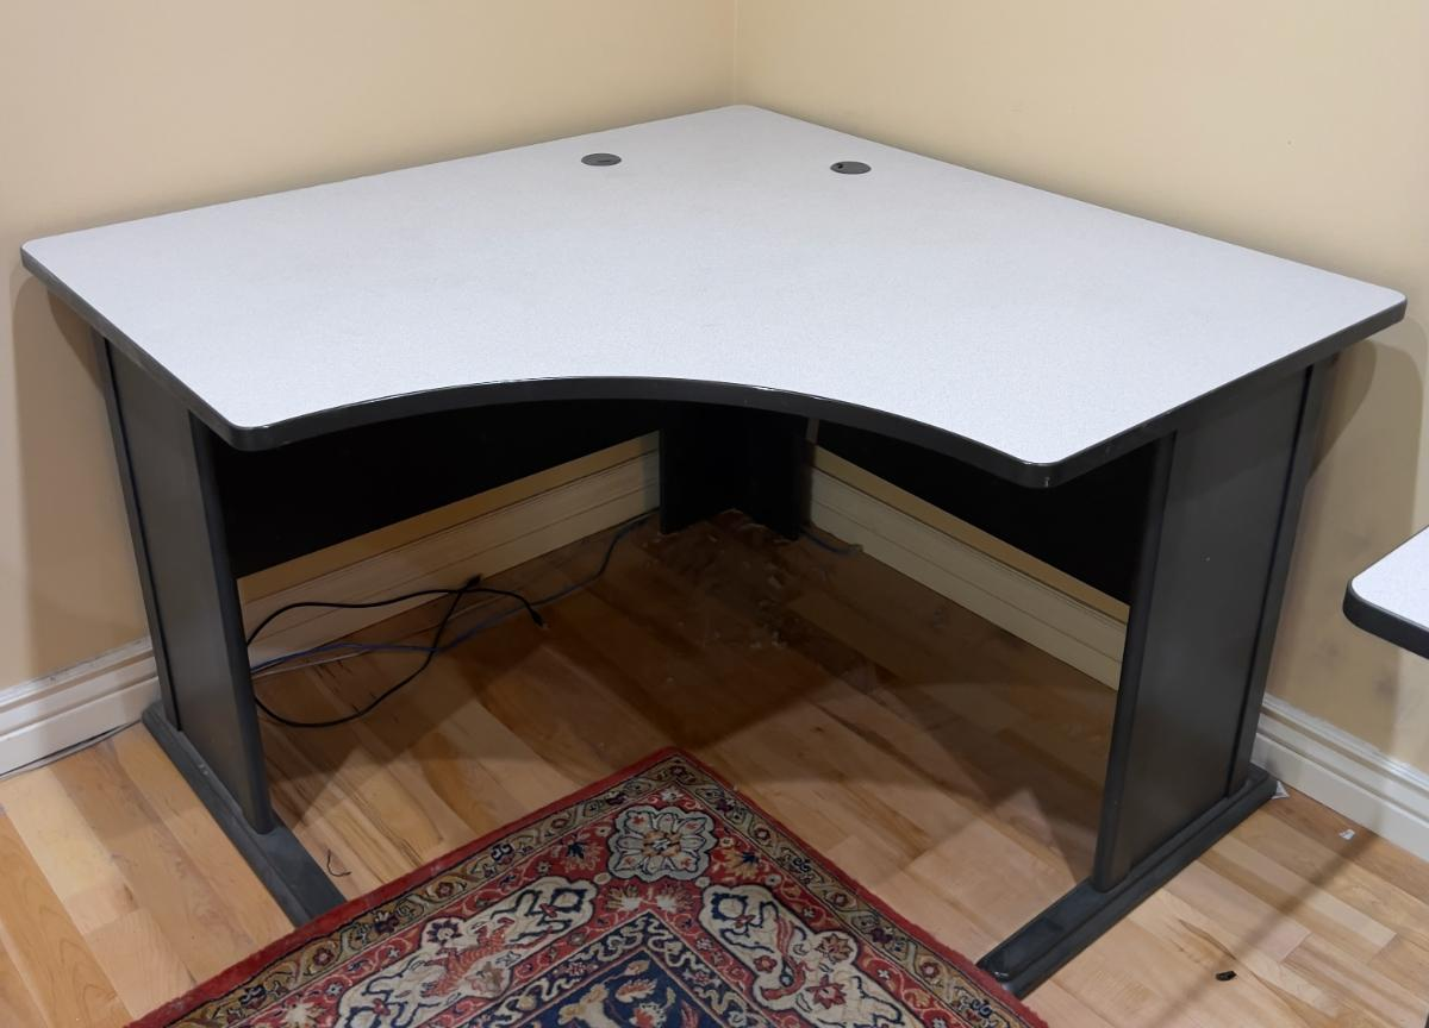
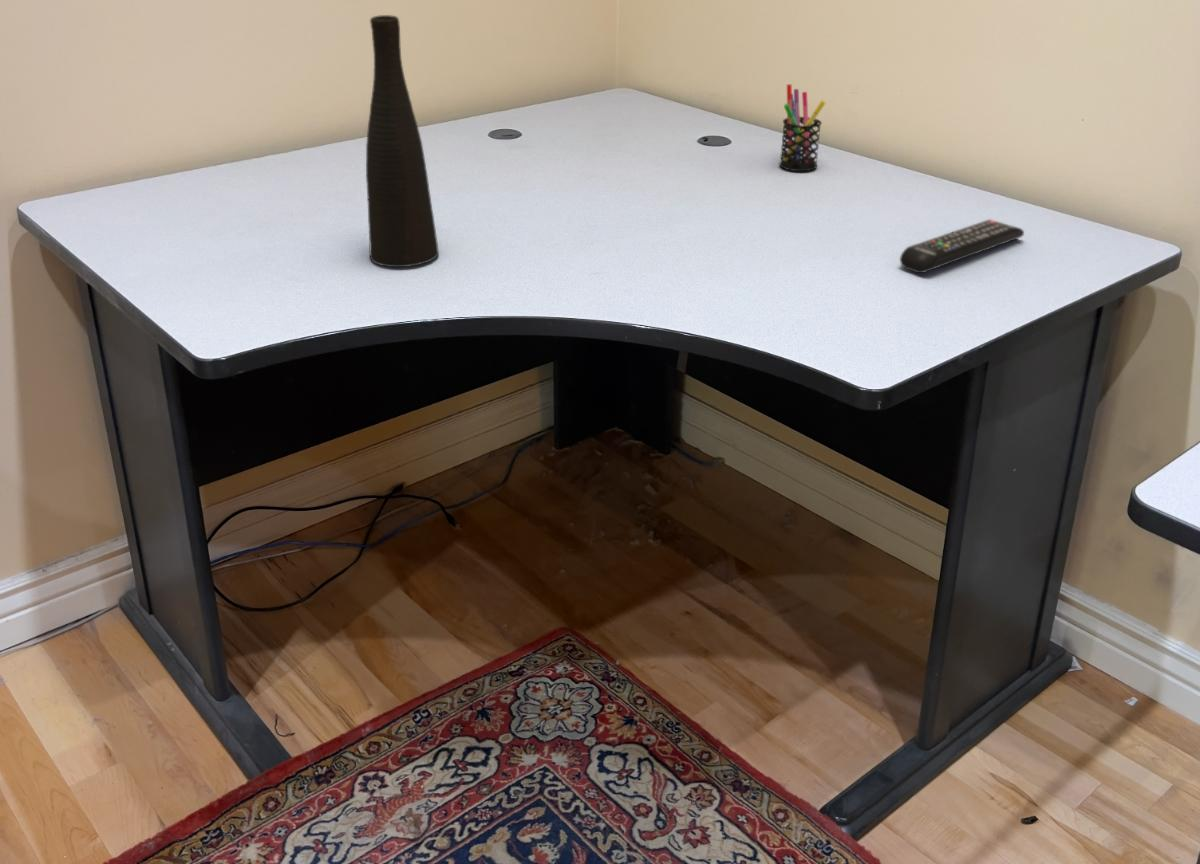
+ pen holder (797, 127)
+ vase (395, 141)
+ remote control (963, 244)
